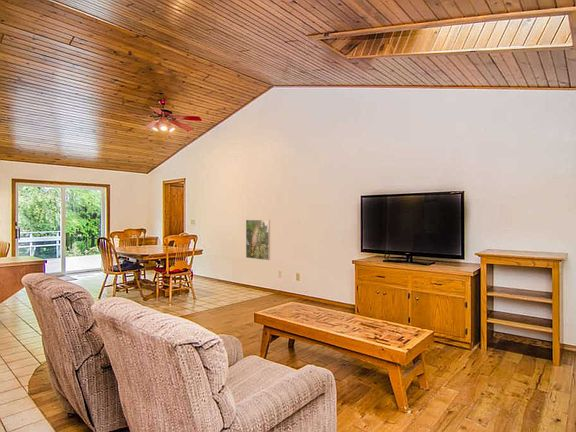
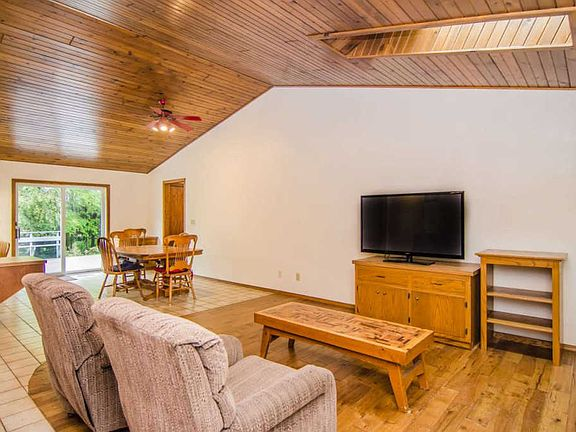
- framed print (257, 239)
